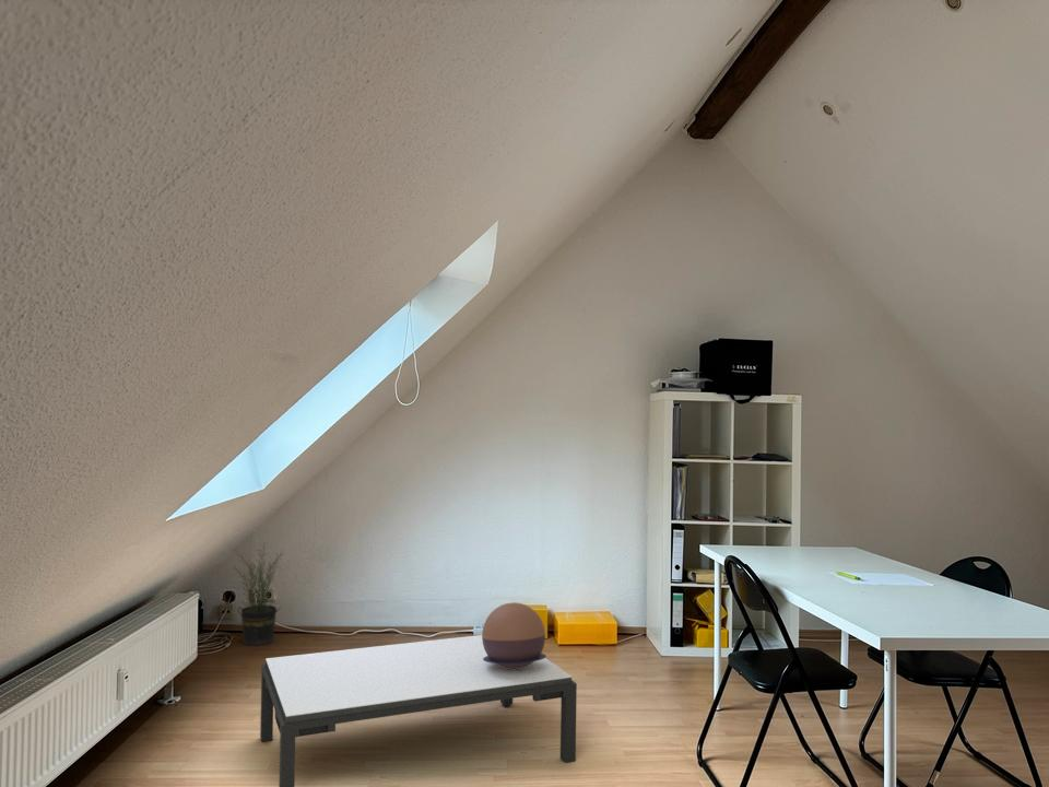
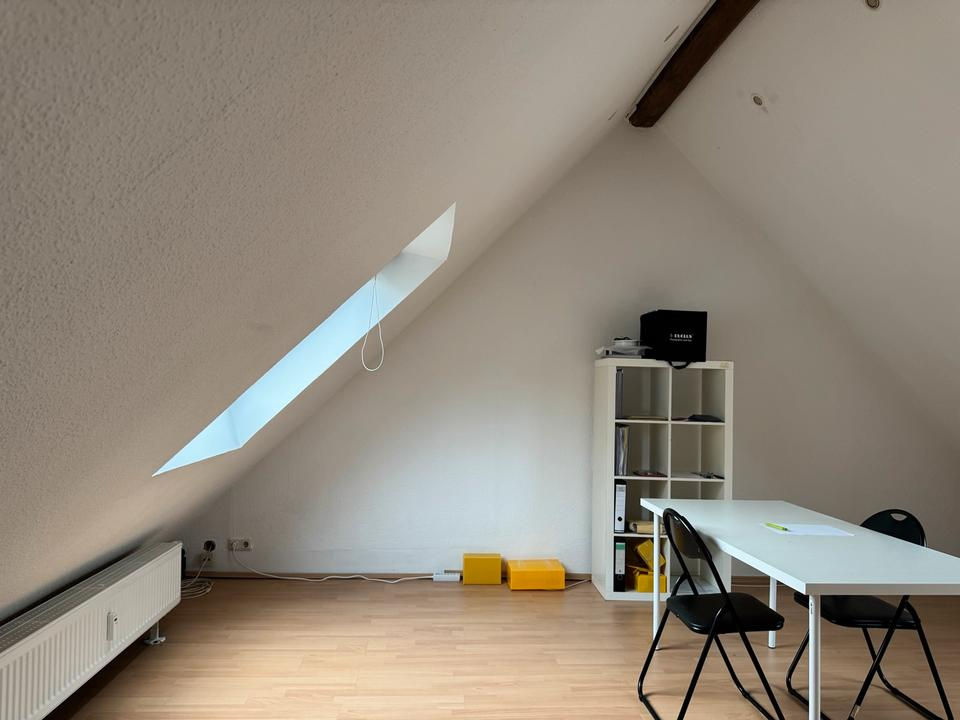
- decorative bowl (514, 635)
- coffee table (414, 707)
- potted plant (258, 592)
